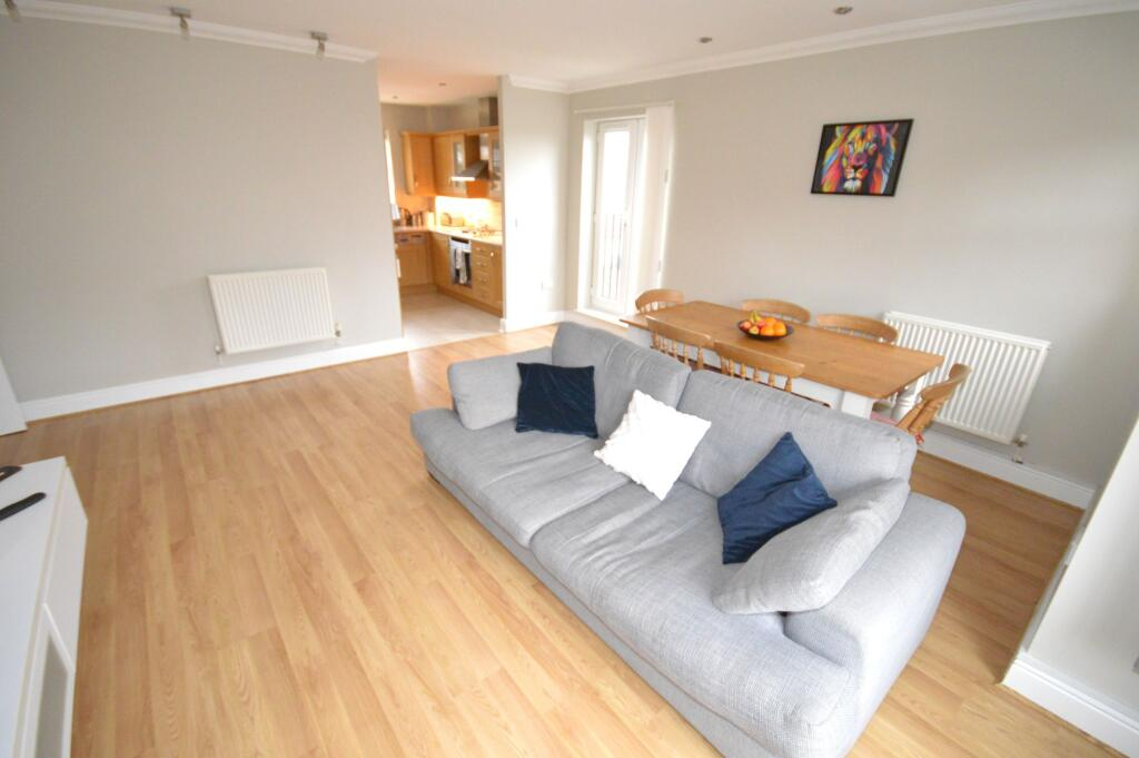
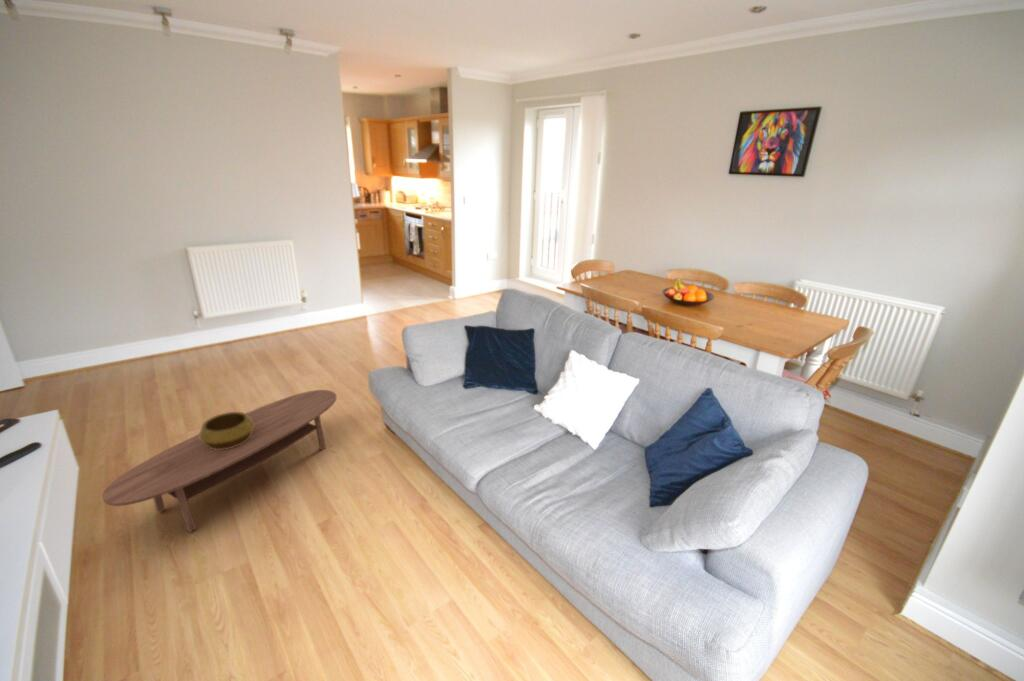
+ decorative bowl (227, 429)
+ coffee table (246, 455)
